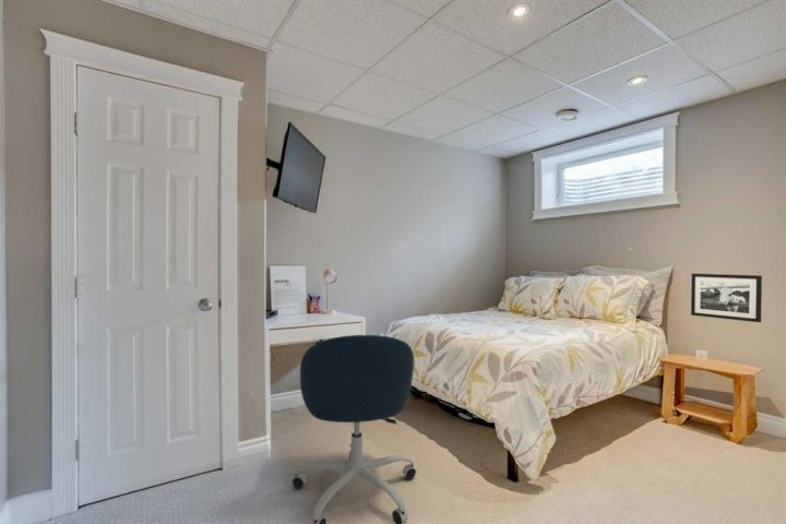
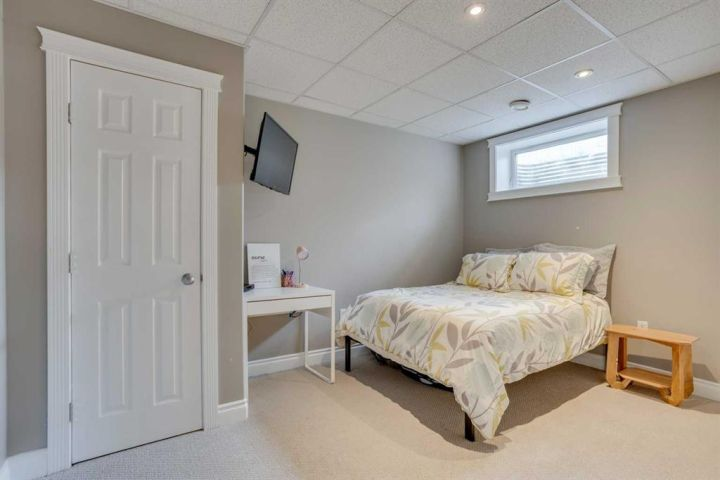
- picture frame (724, 296)
- office chair (356, 407)
